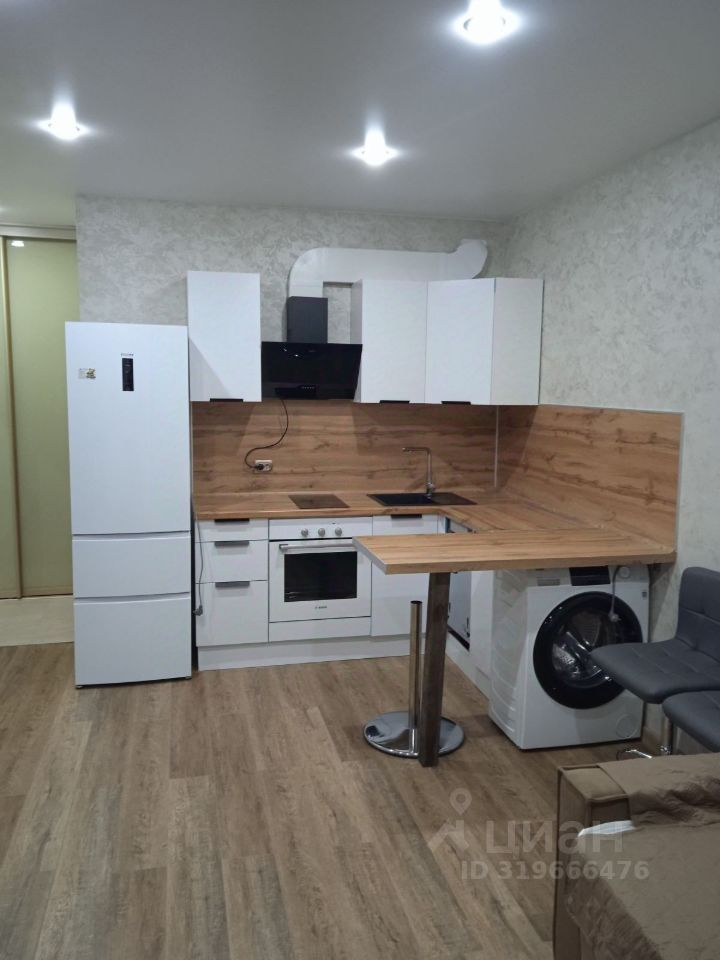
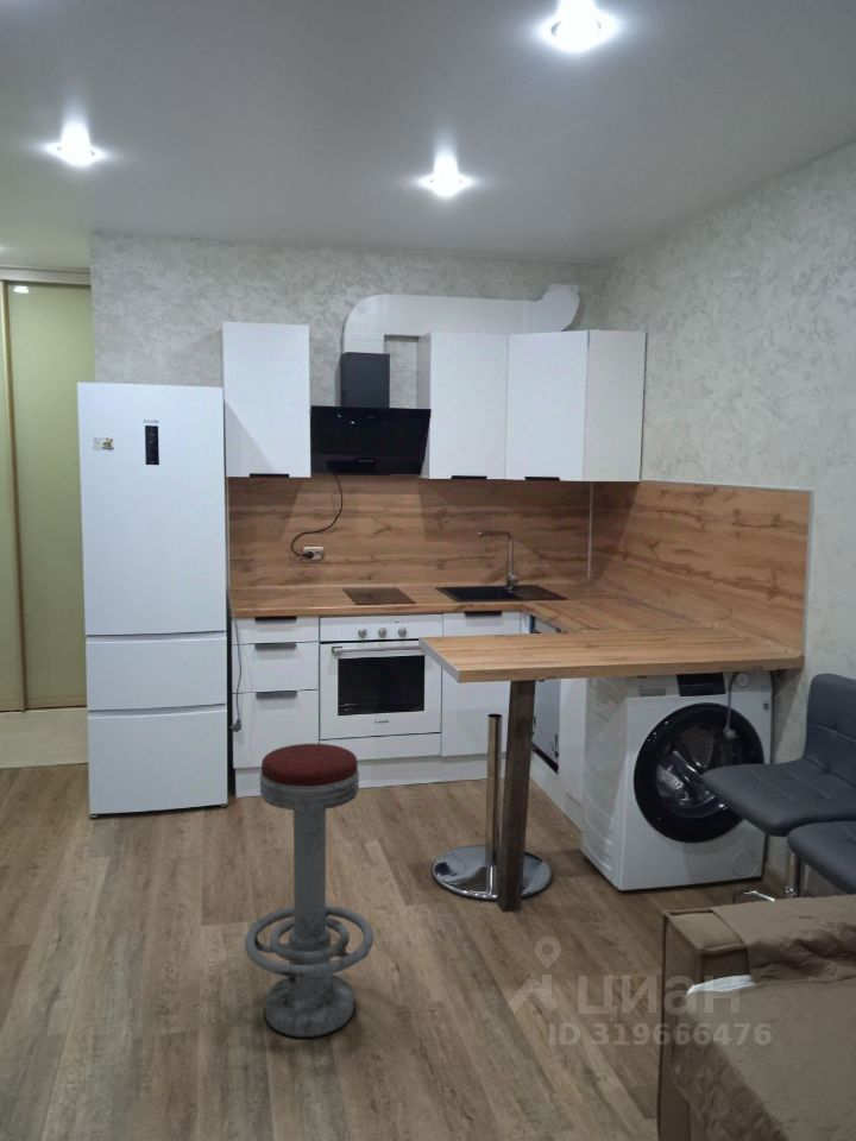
+ bar stool (309, 883)
